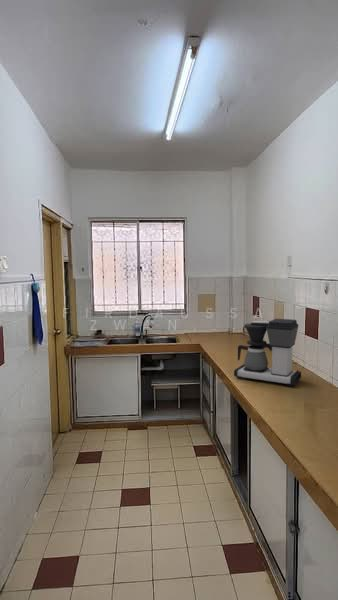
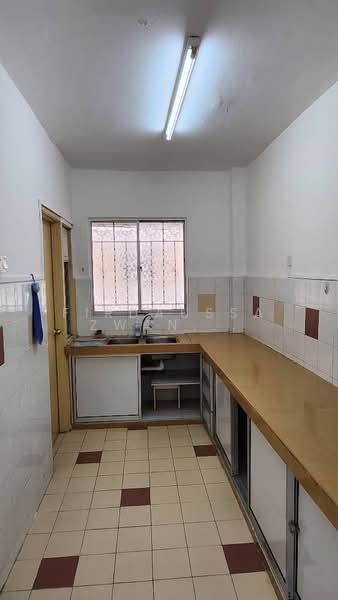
- coffee maker (266, 347)
